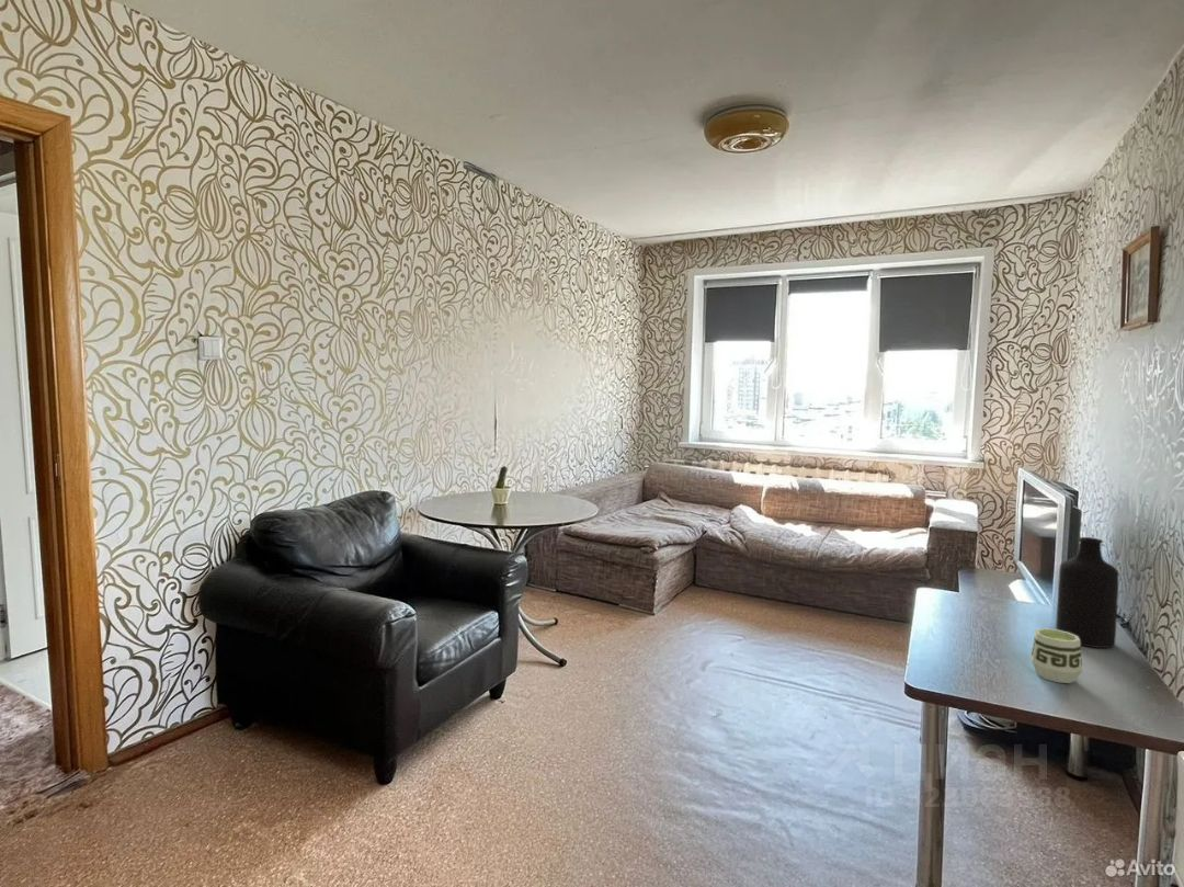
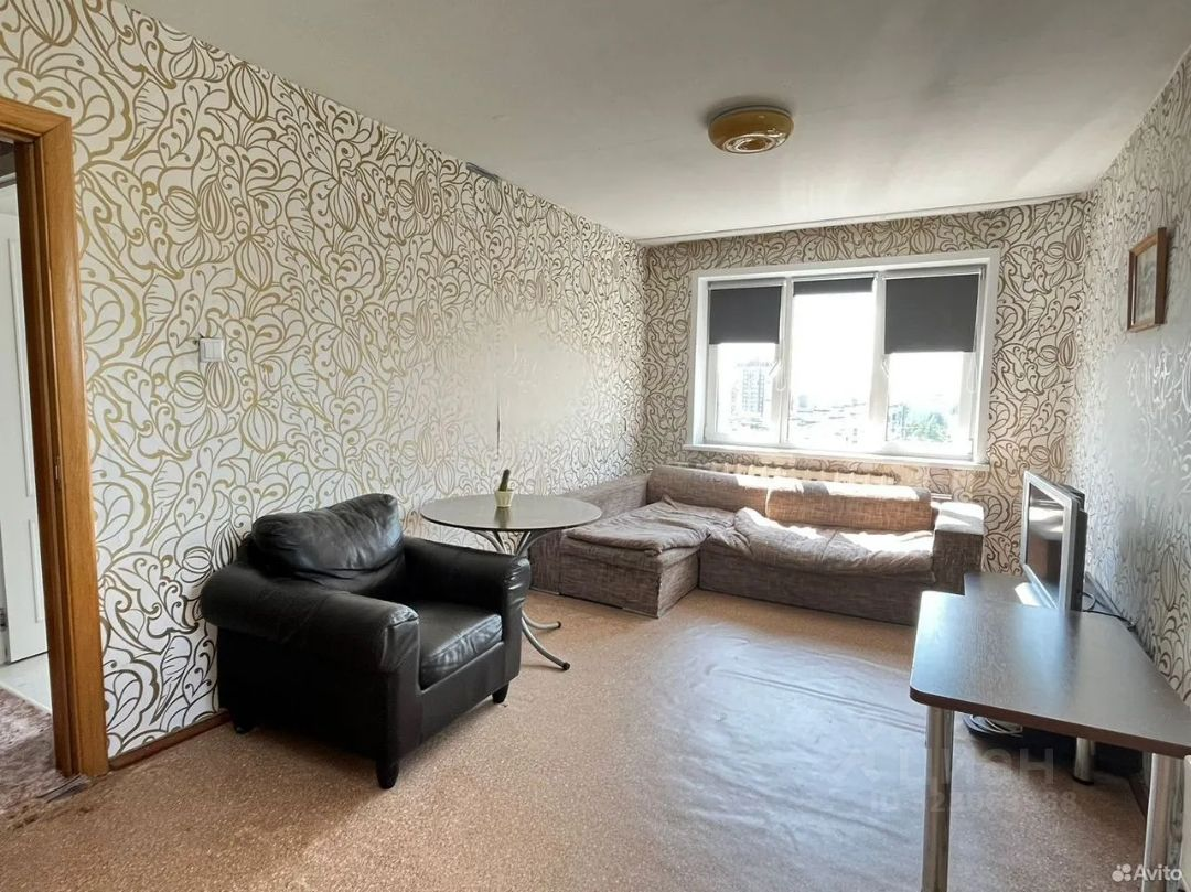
- bottle (1088, 589)
- cup (1056, 655)
